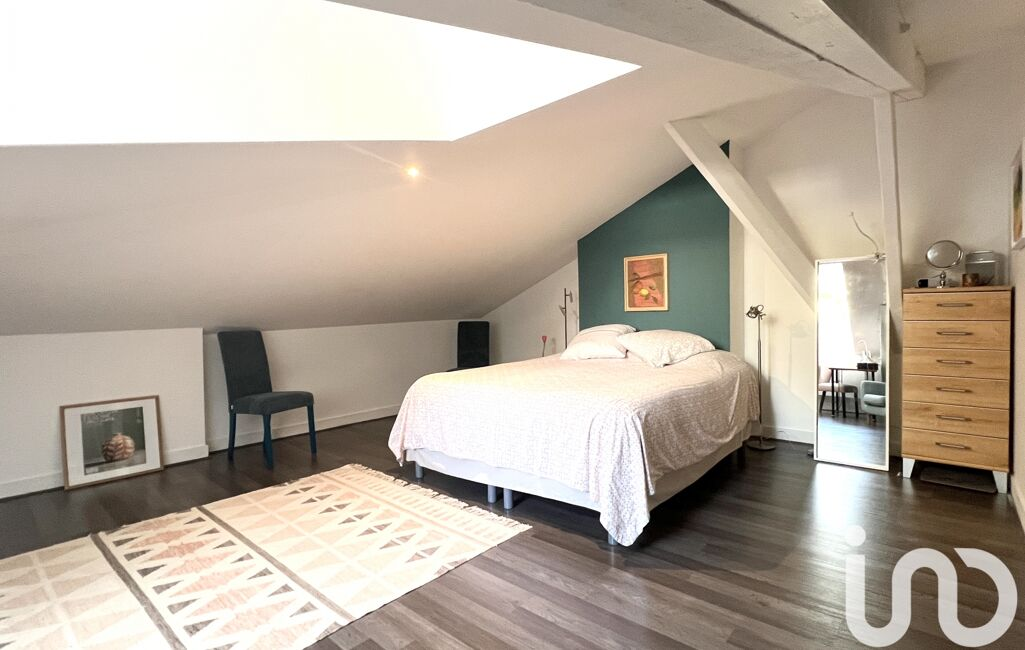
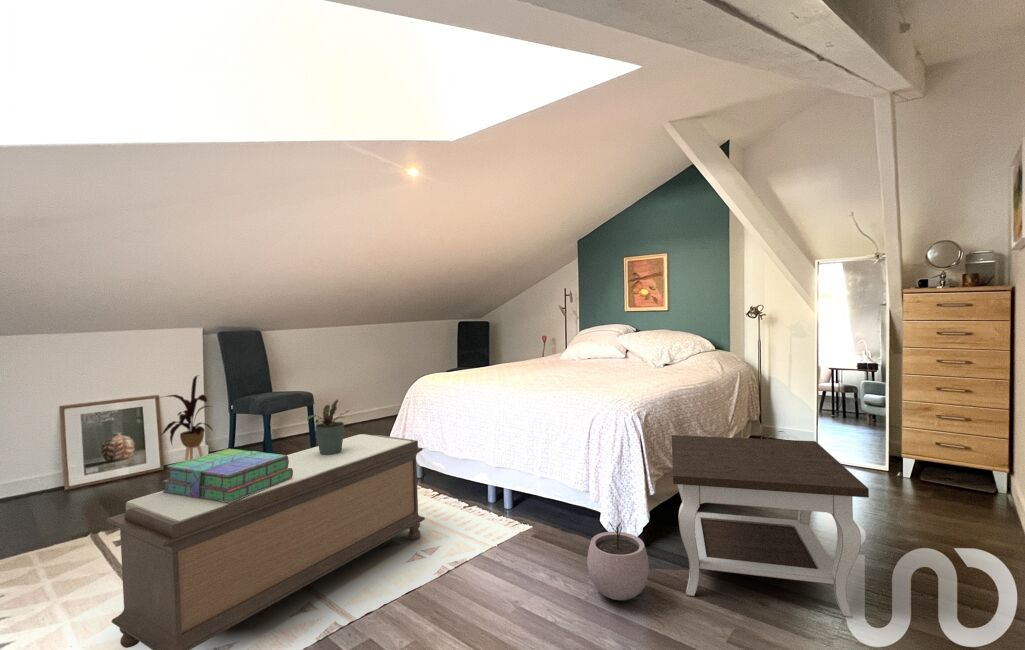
+ potted plant (330, 426)
+ stack of books (229, 471)
+ side table (751, 516)
+ bench (296, 523)
+ house plant (186, 423)
+ plant pot (617, 557)
